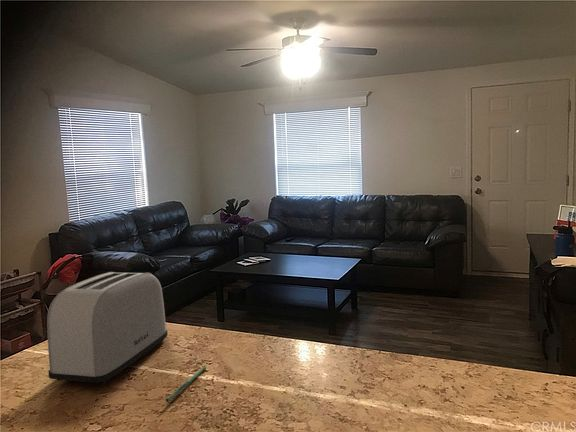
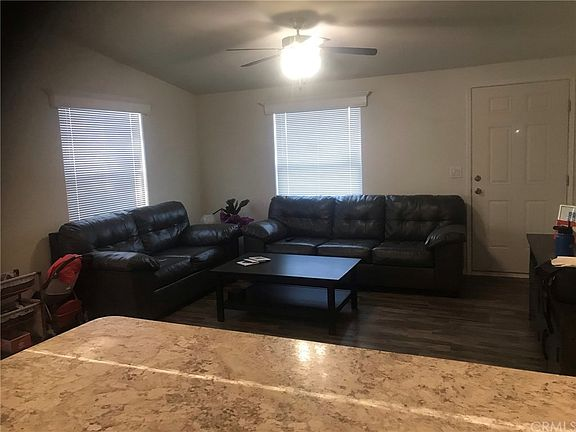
- toaster (113, 318)
- pen (187, 382)
